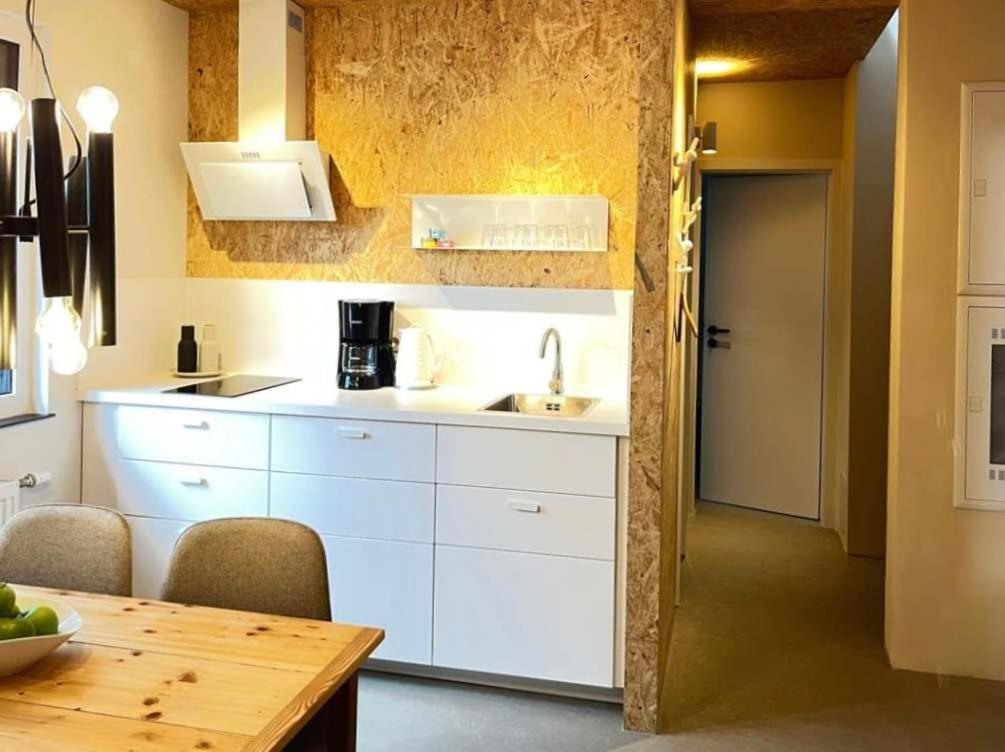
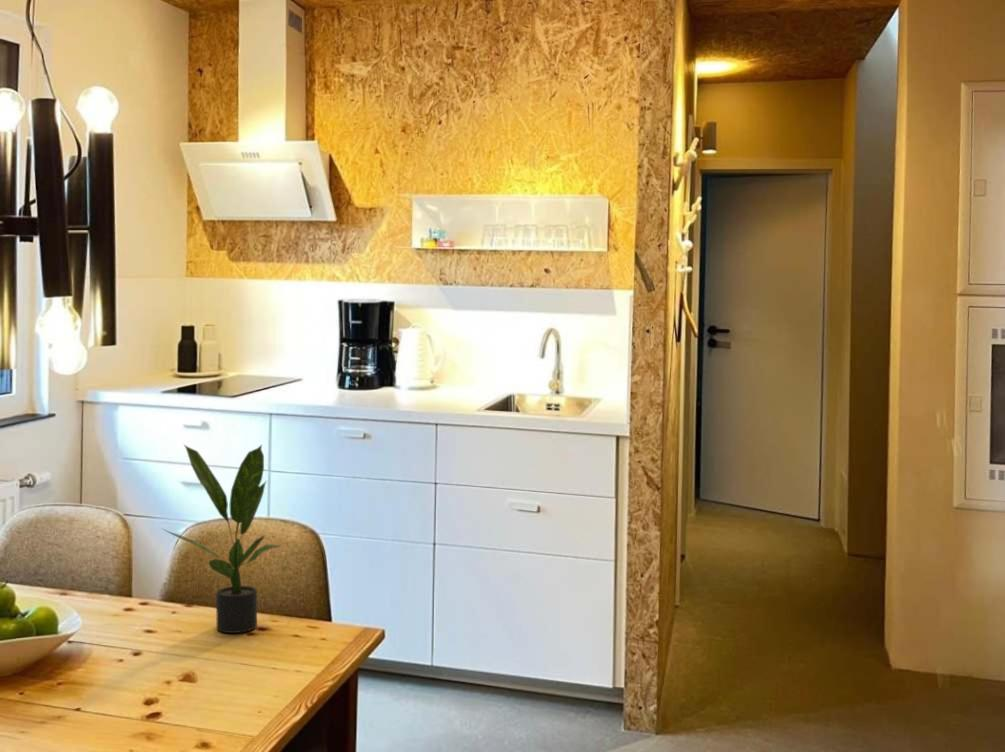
+ potted plant (230, 534)
